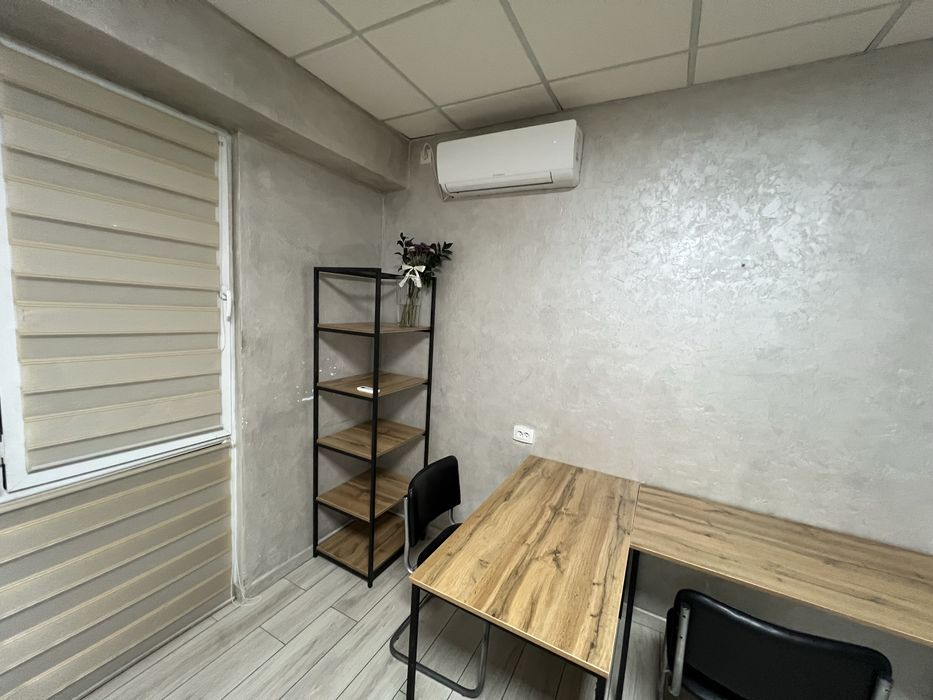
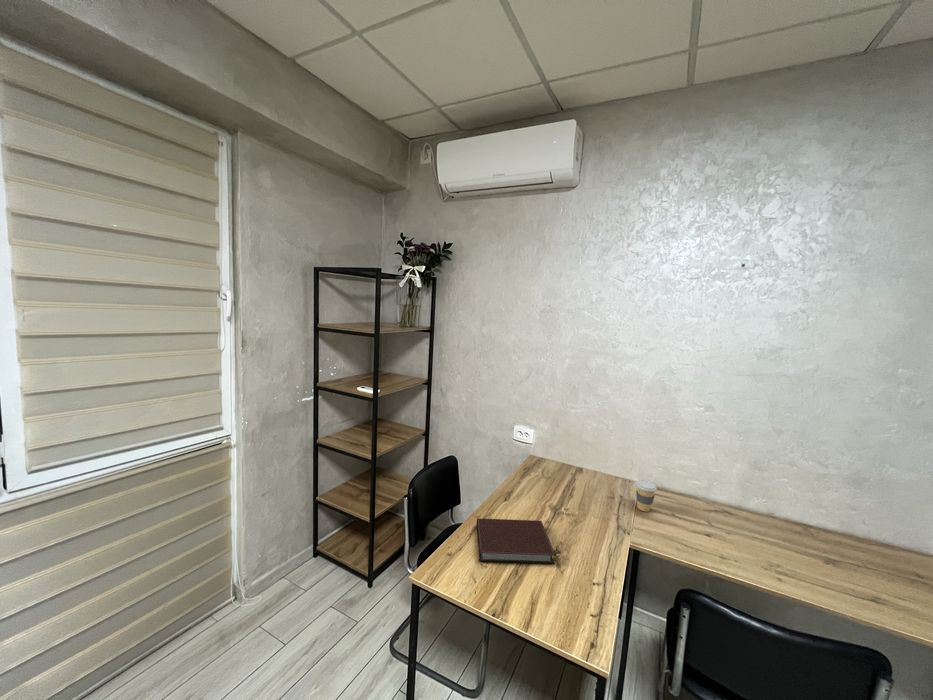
+ notebook (512, 538)
+ coffee cup (644, 496)
